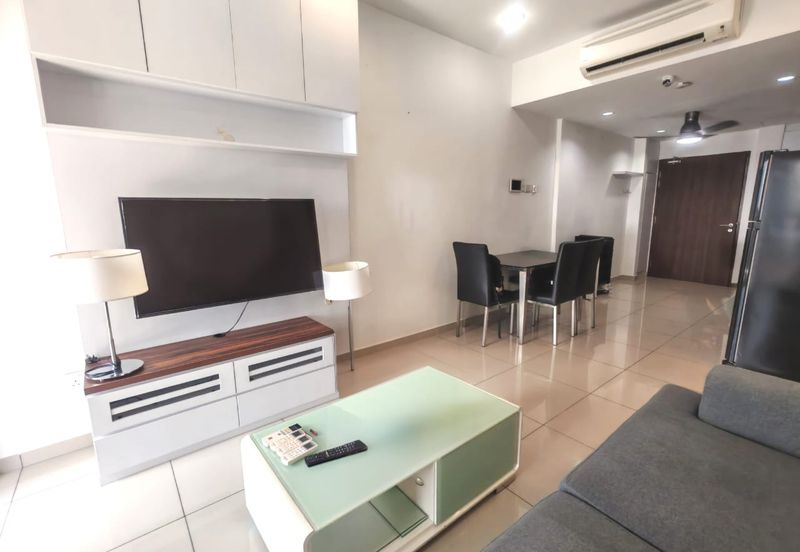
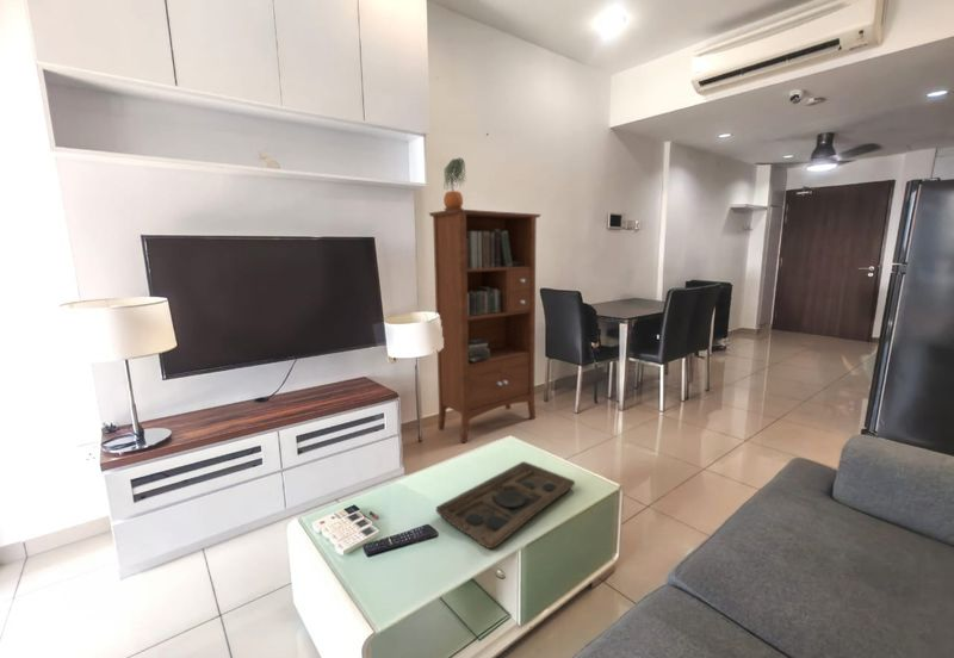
+ potted plant (454, 186)
+ bookcase (489, 323)
+ decorative tray (509, 497)
